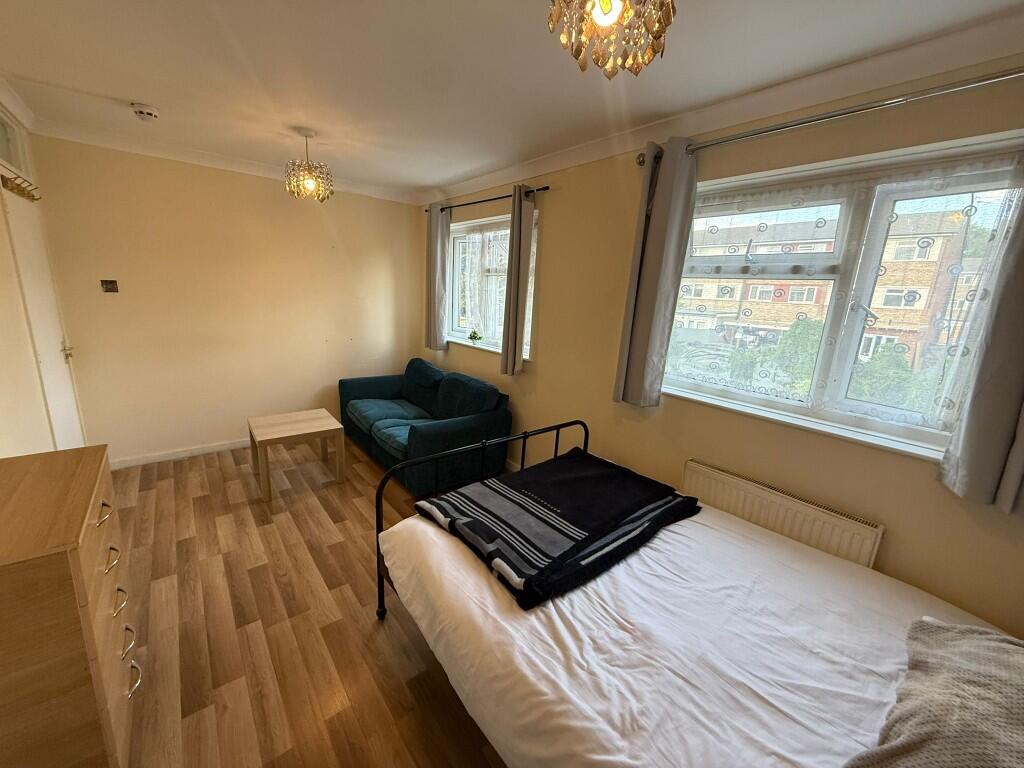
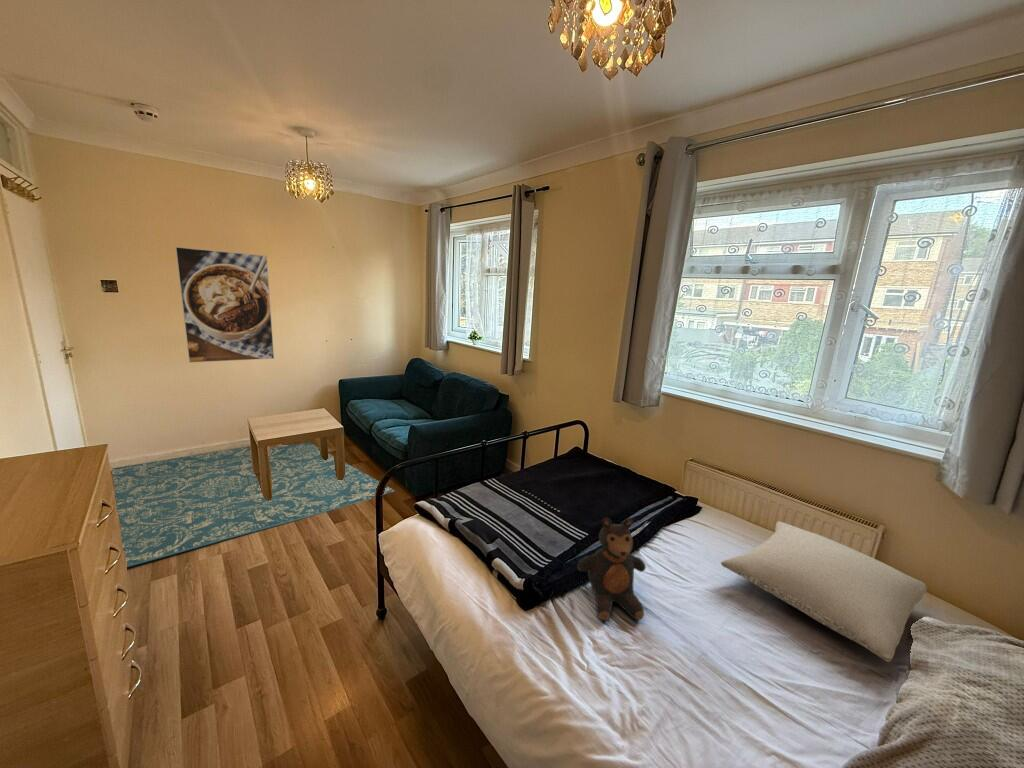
+ teddy bear (617, 564)
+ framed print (228, 307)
+ pillow (821, 575)
+ rug (217, 487)
